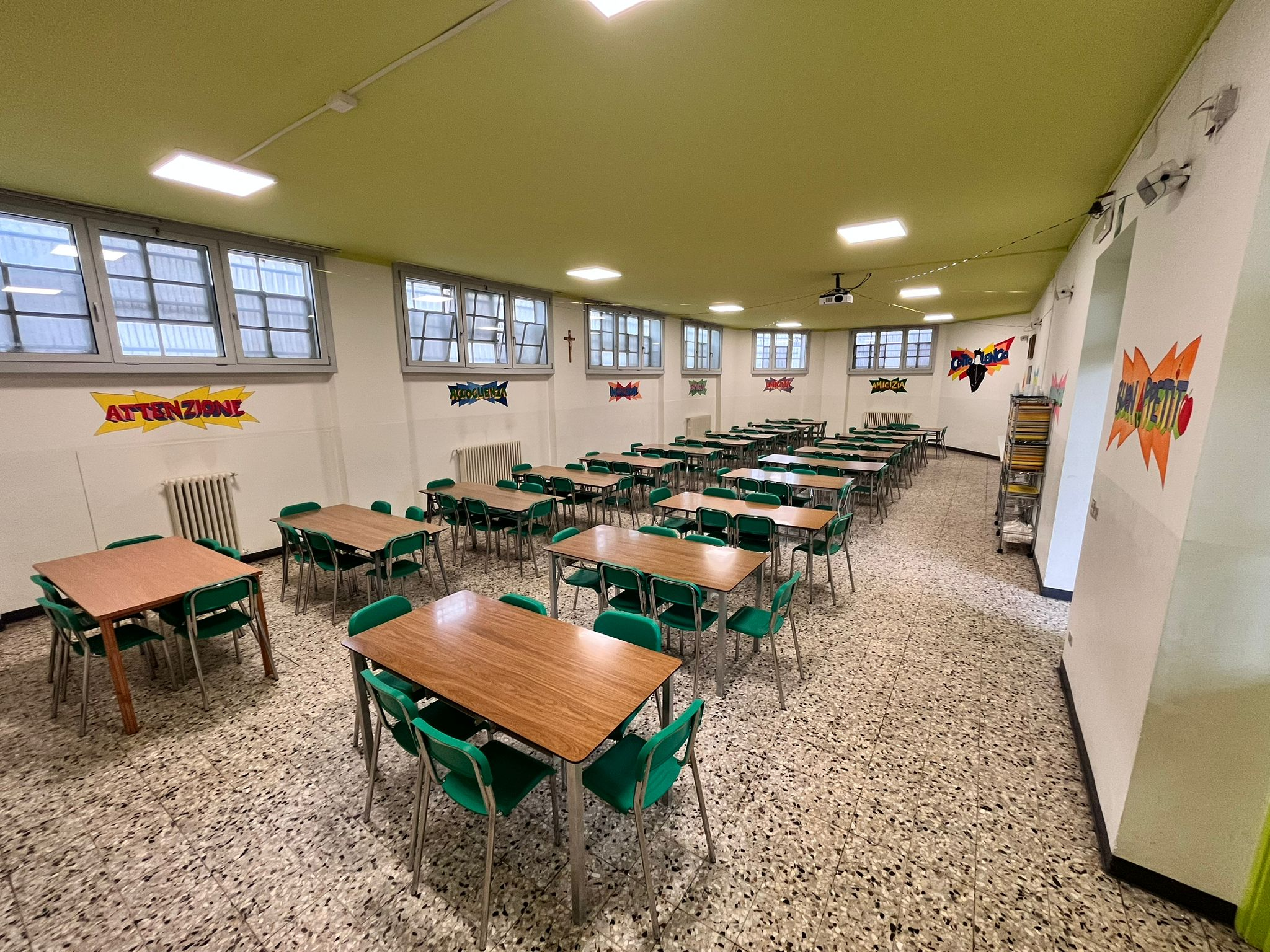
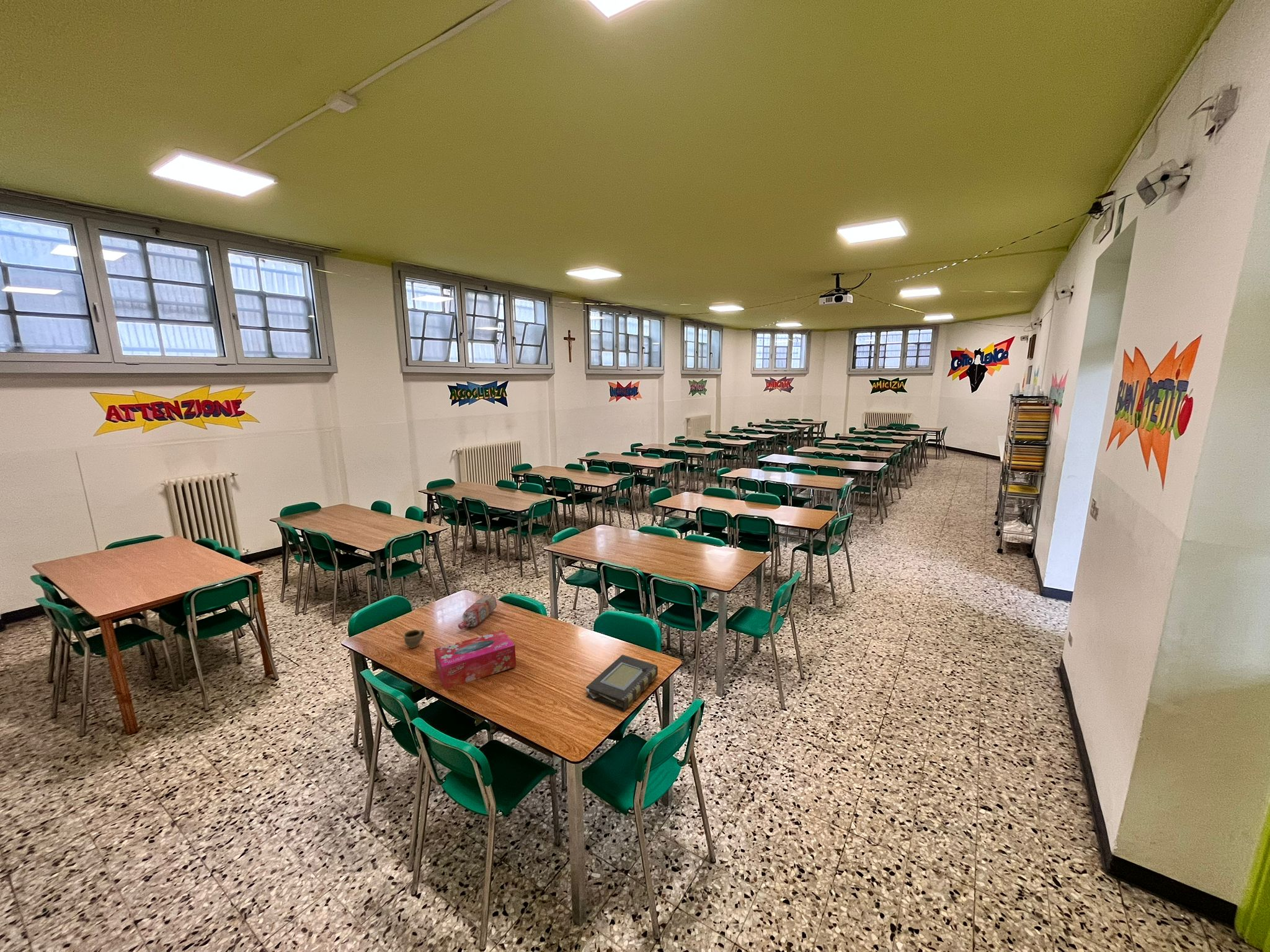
+ tissue box (476, 658)
+ book (621, 679)
+ cup (415, 638)
+ bottle (475, 612)
